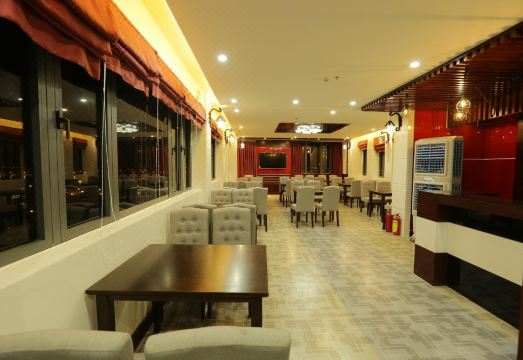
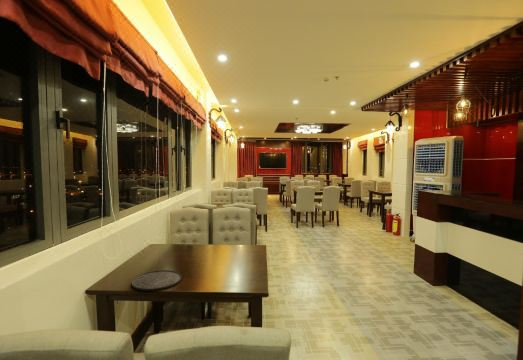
+ plate (157, 279)
